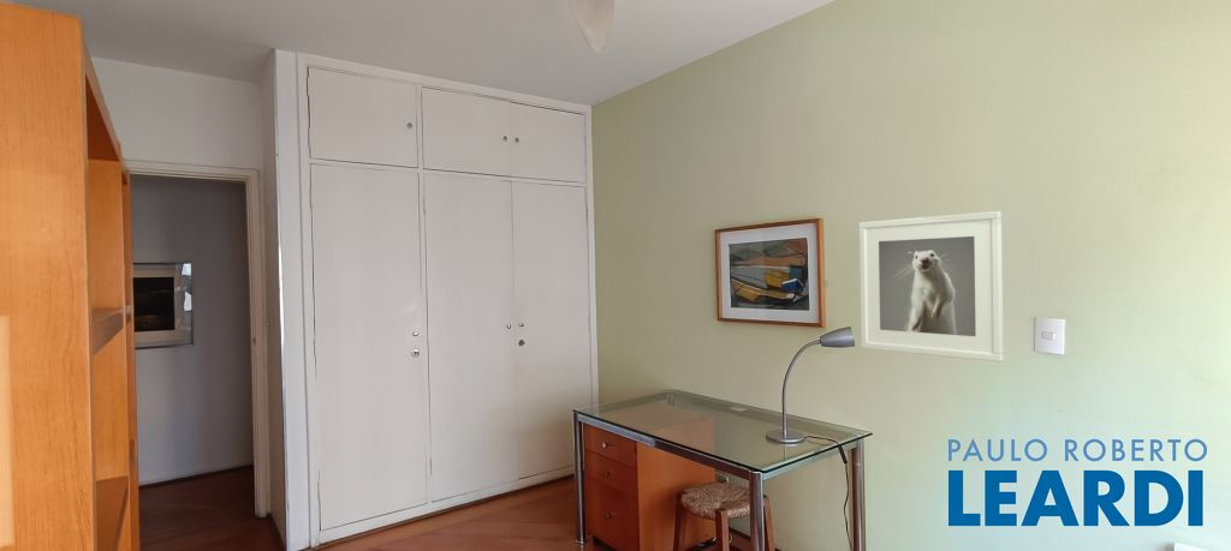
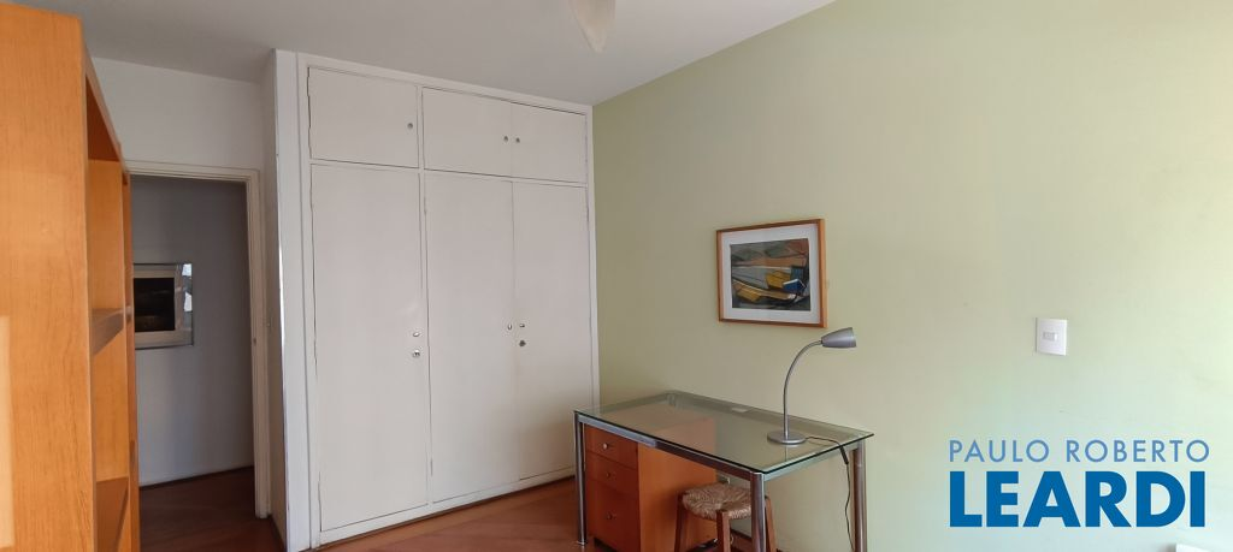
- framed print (924, 286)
